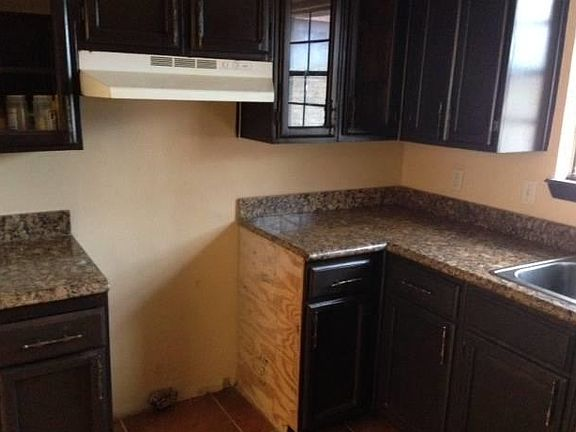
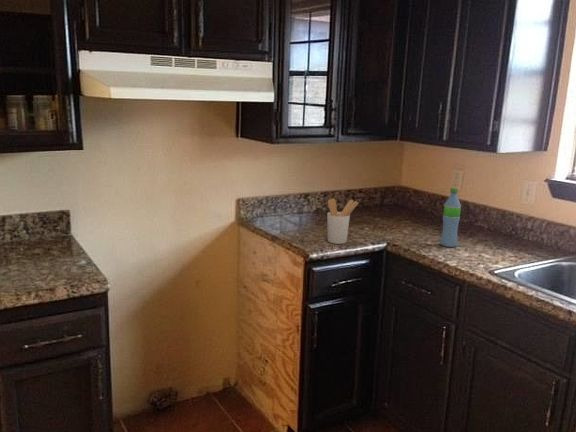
+ water bottle (451, 217)
+ utensil holder (342, 220)
